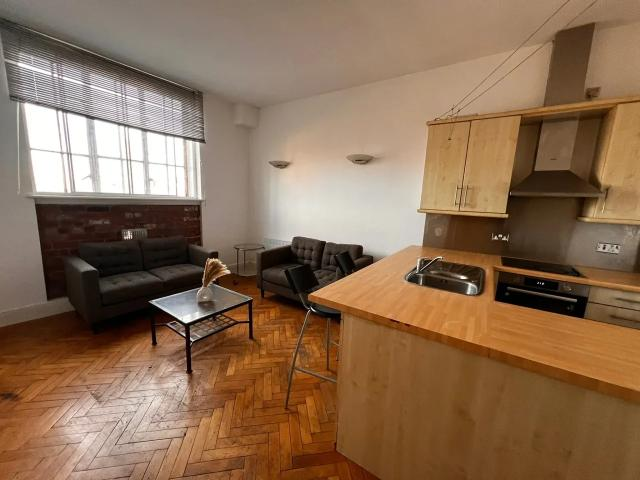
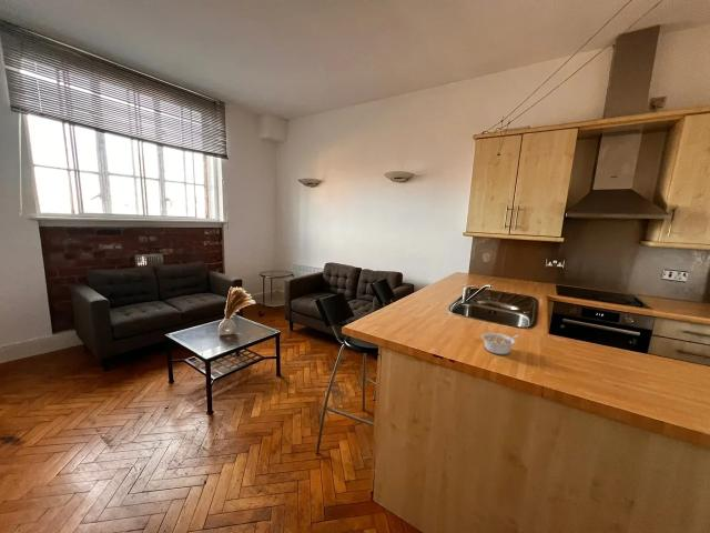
+ legume (498, 342)
